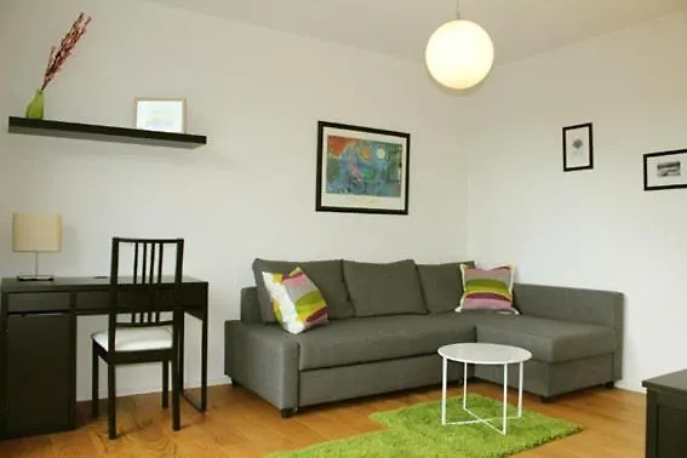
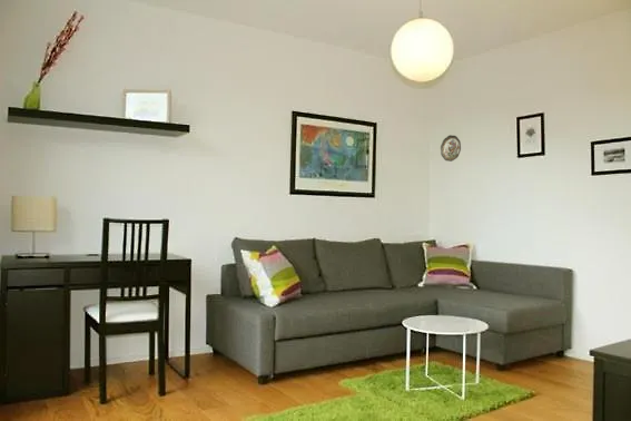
+ decorative plate (451, 148)
